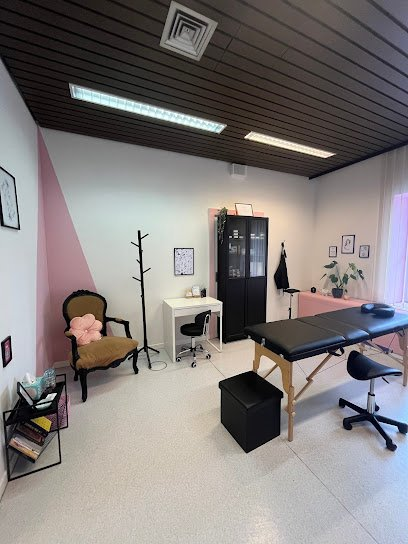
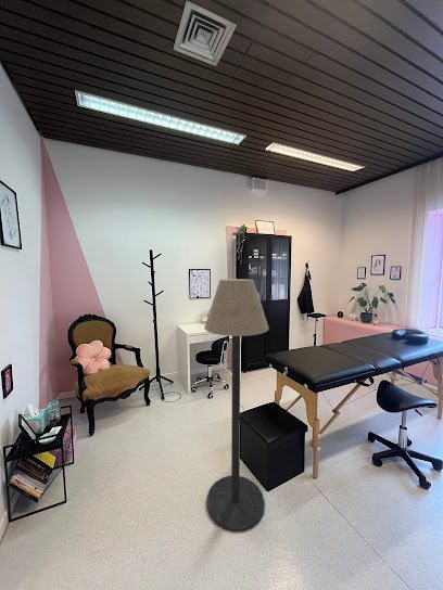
+ floor lamp (236, 396)
